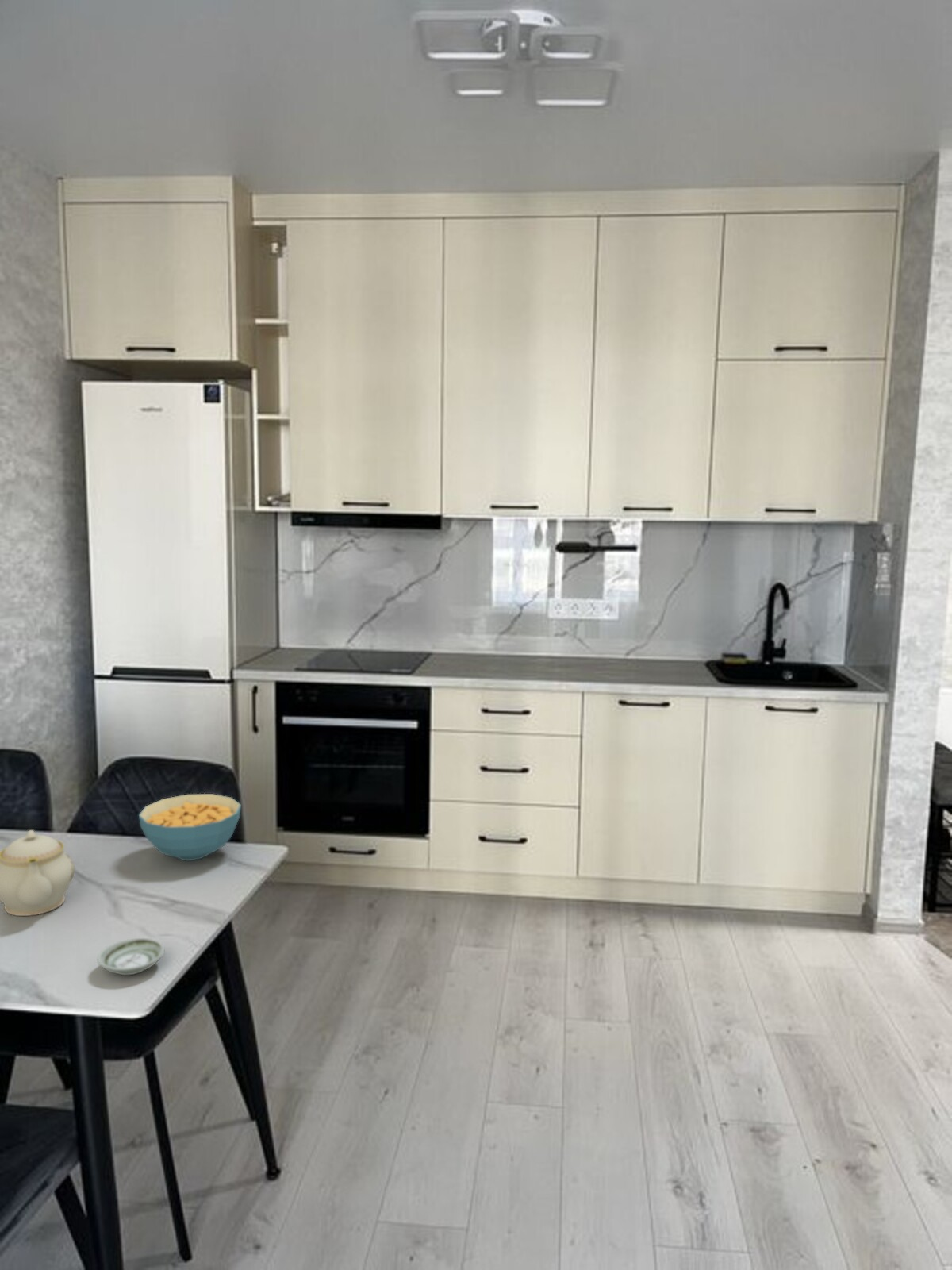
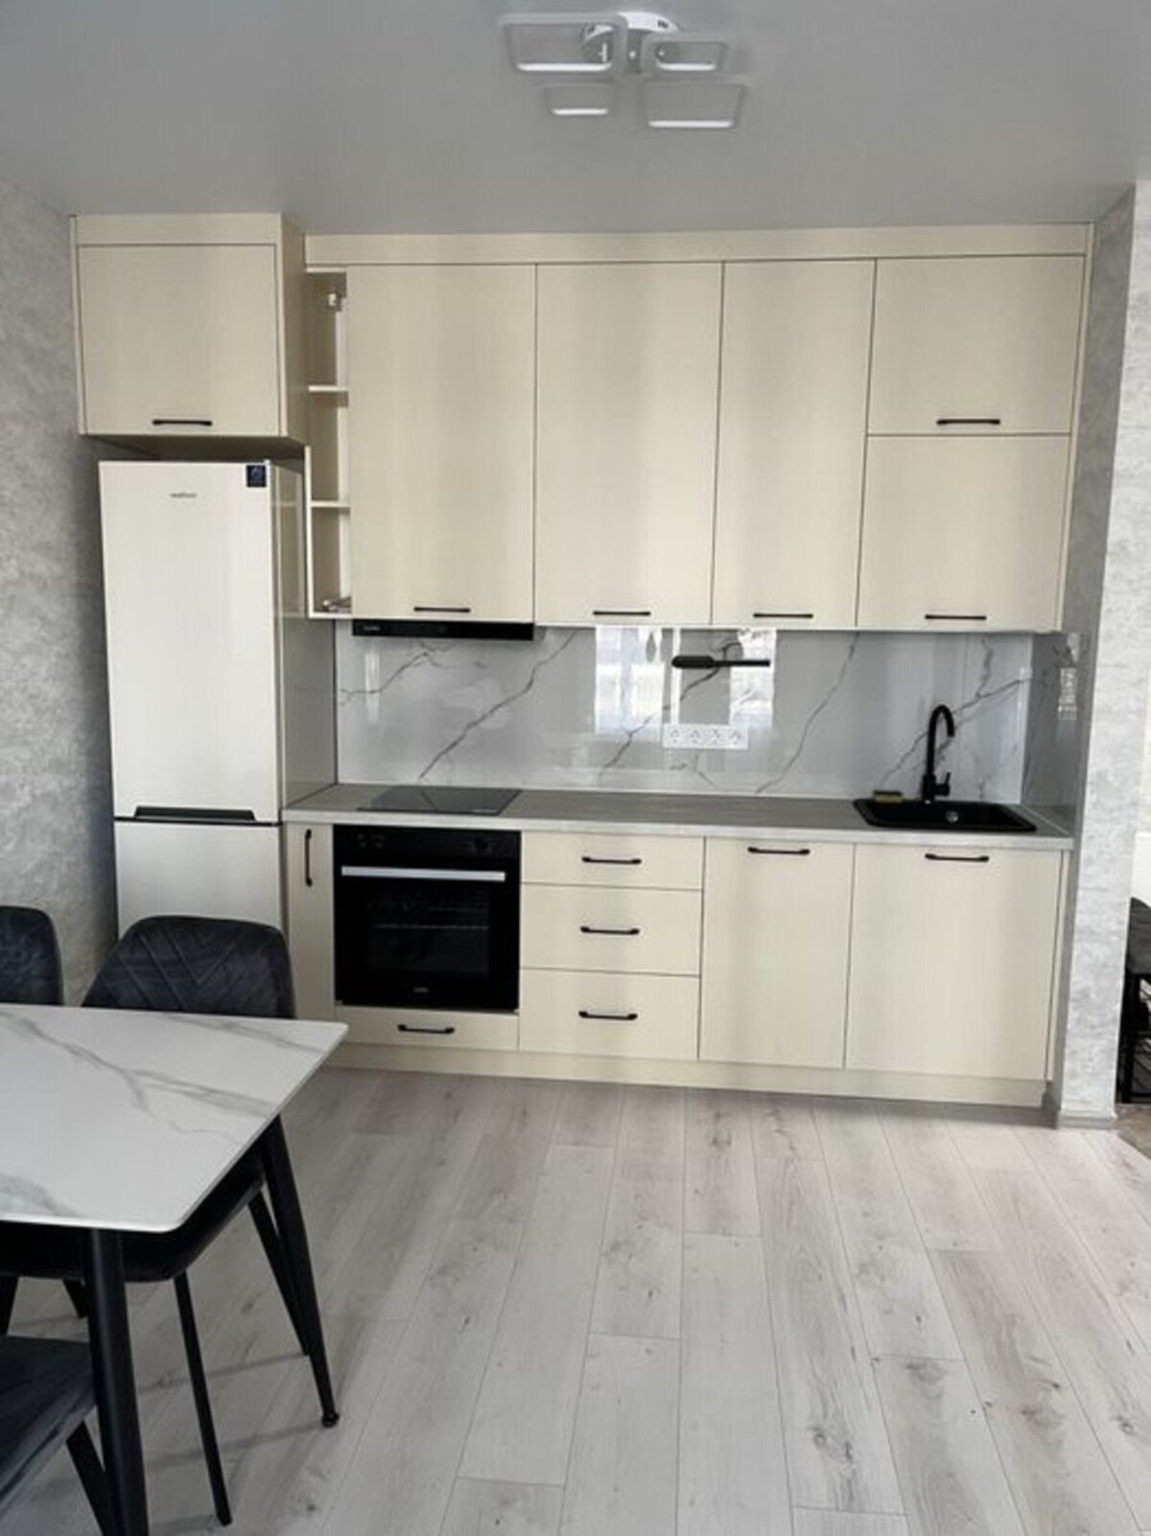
- saucer (131, 959)
- teapot (33, 868)
- cereal bowl (191, 832)
